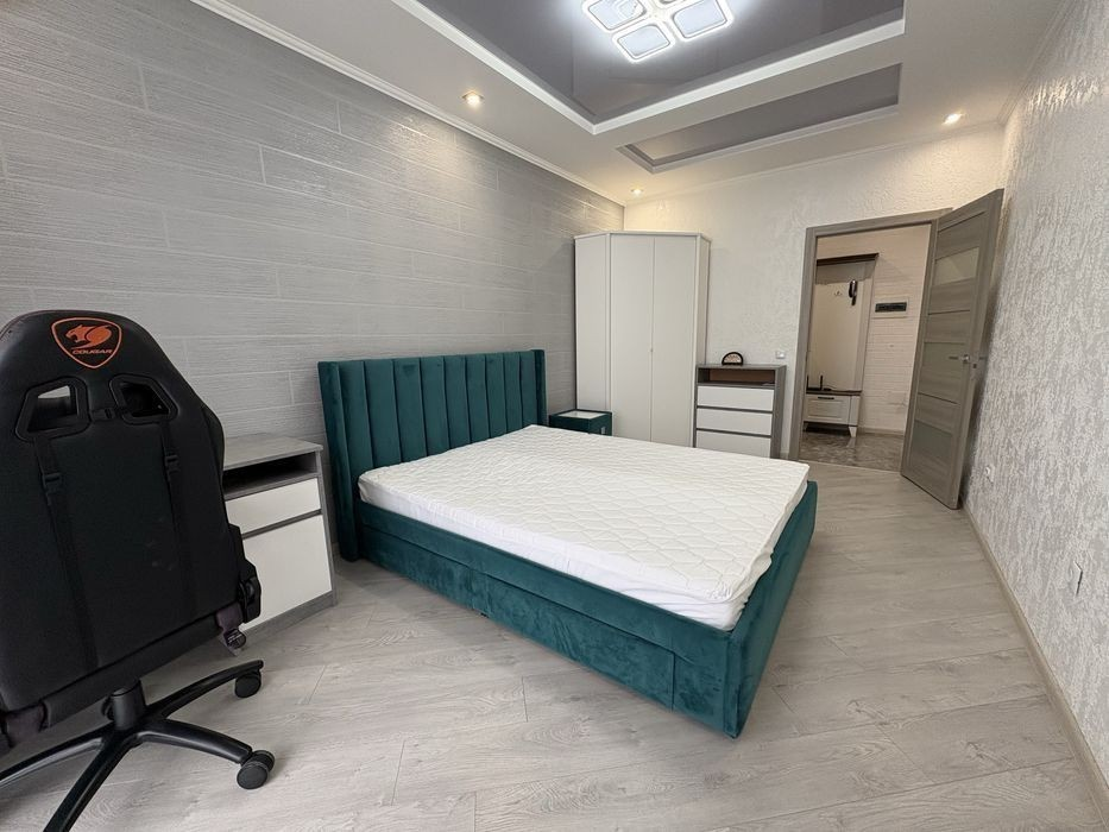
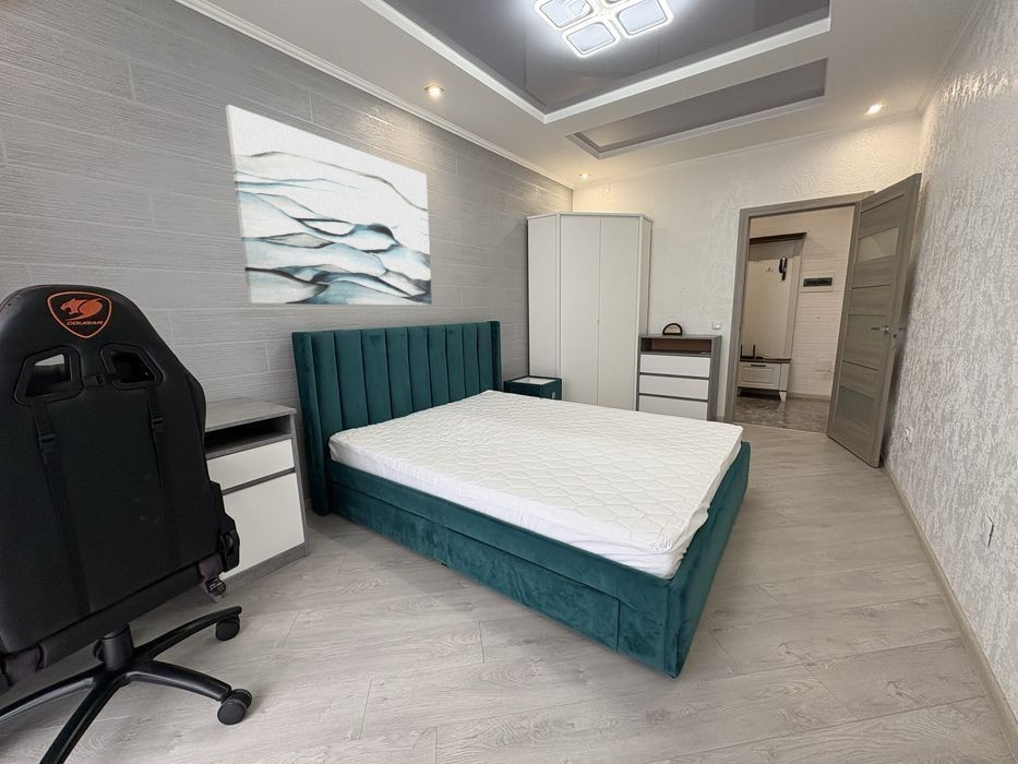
+ wall art (351, 228)
